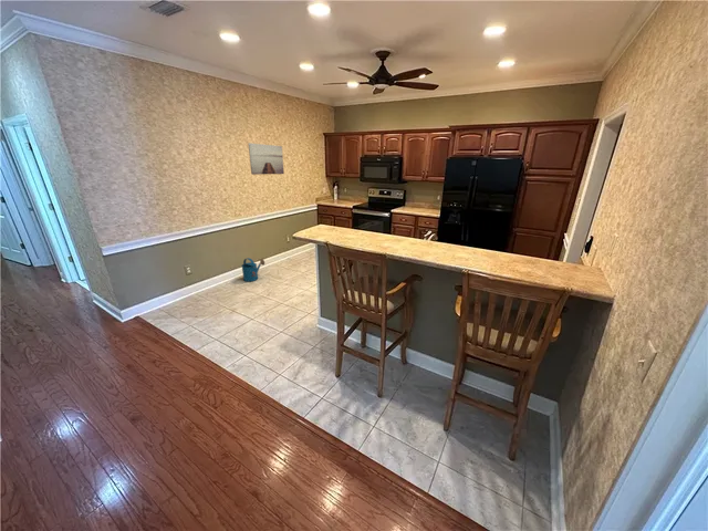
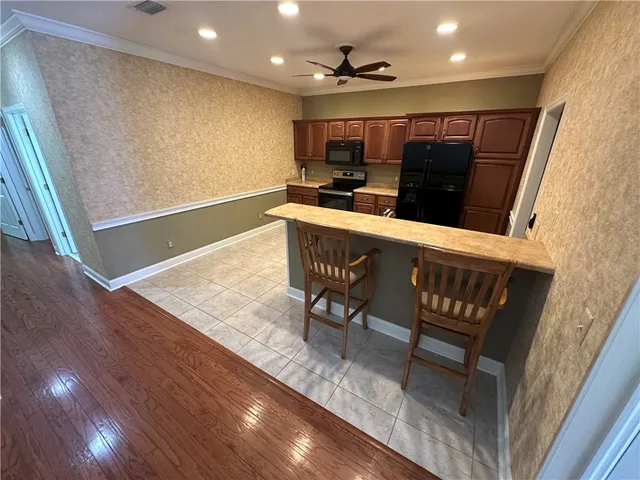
- watering can (253, 267)
- wall art (267, 159)
